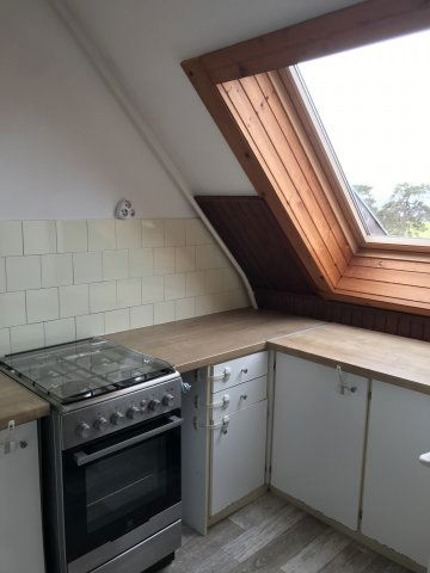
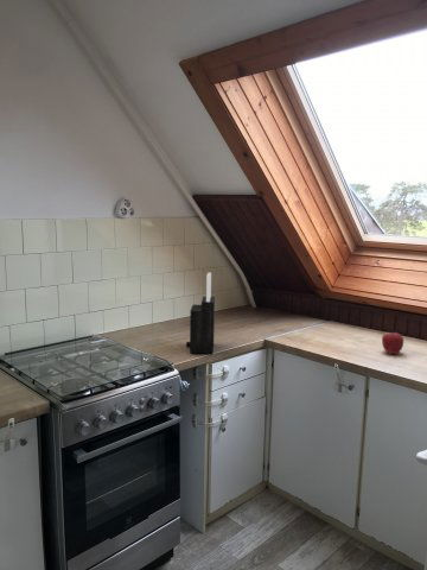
+ knife block (199, 311)
+ apple (393, 342)
